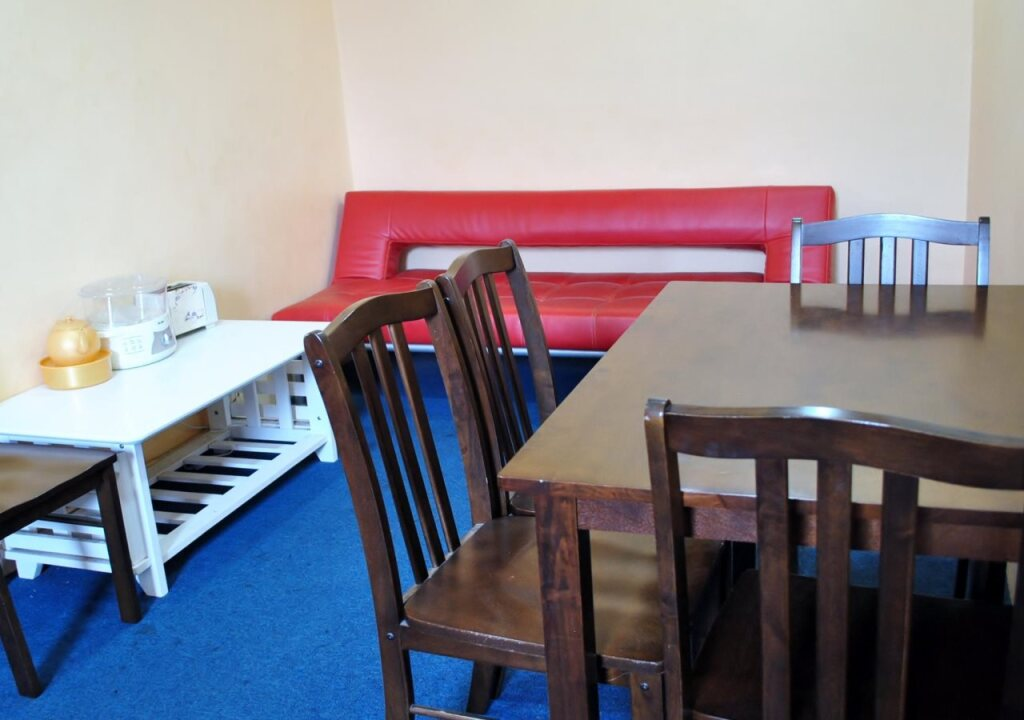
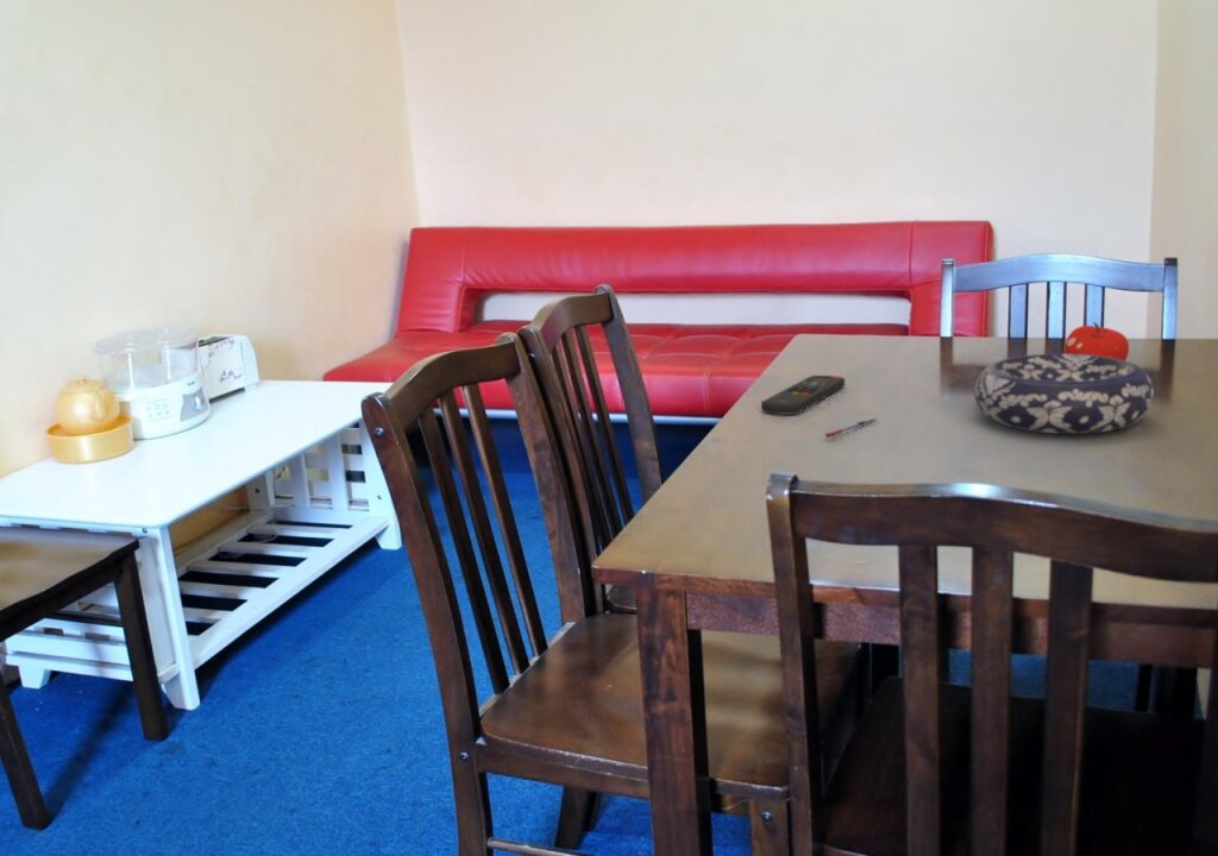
+ pen (852, 426)
+ fruit (1095, 350)
+ remote control (804, 392)
+ decorative bowl (1061, 392)
